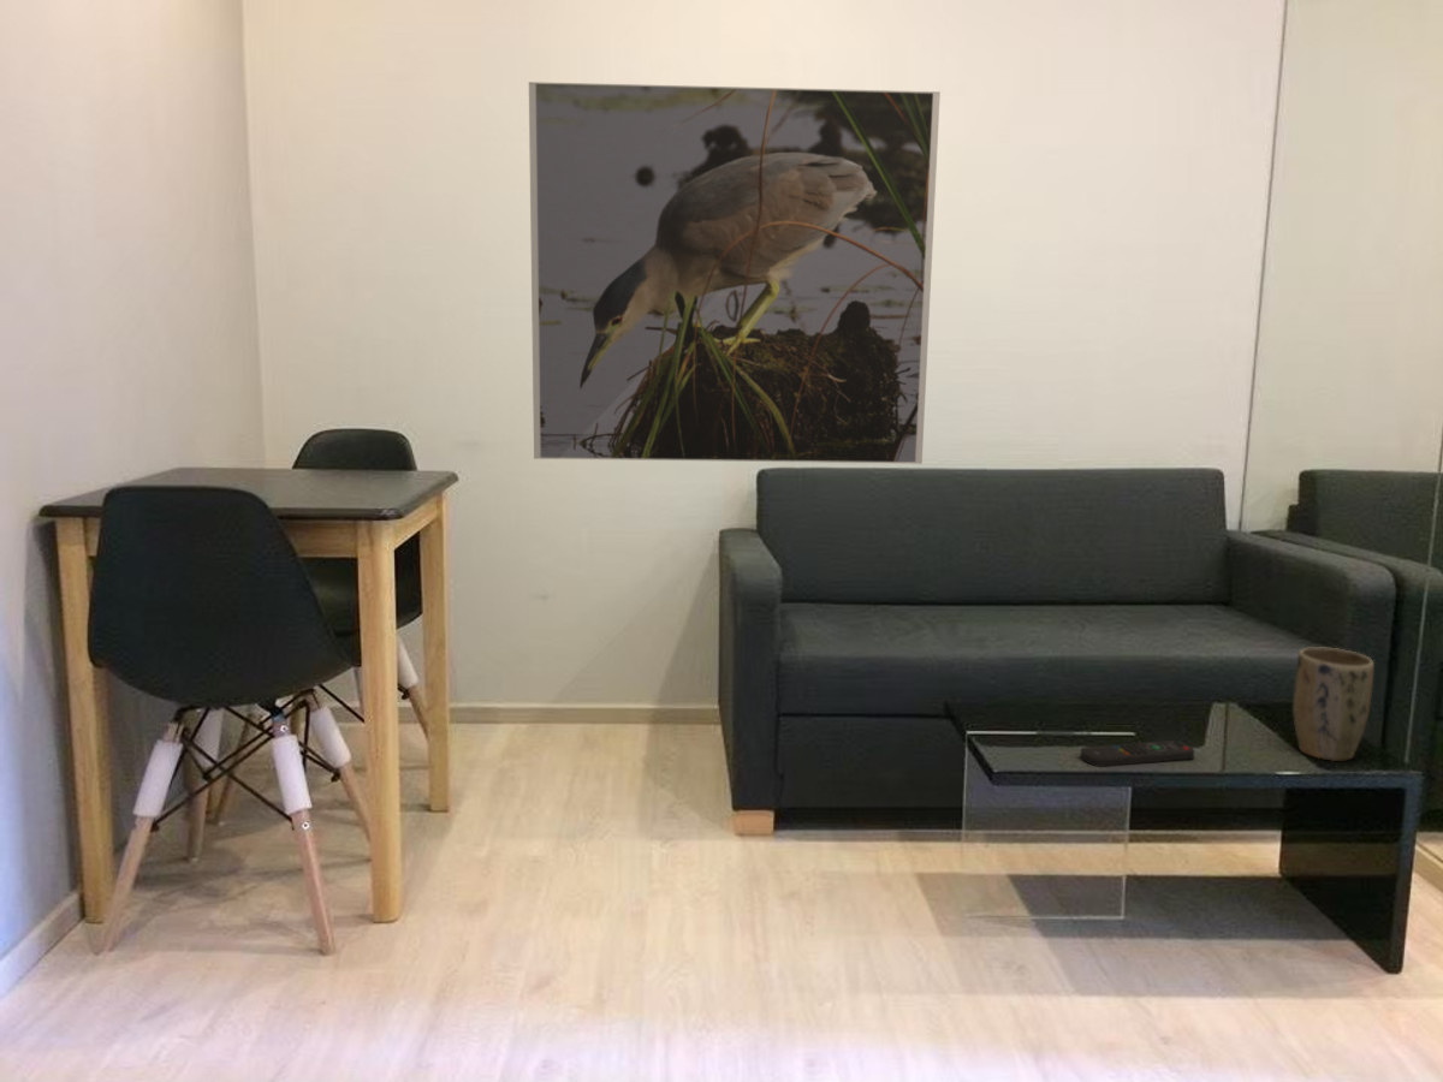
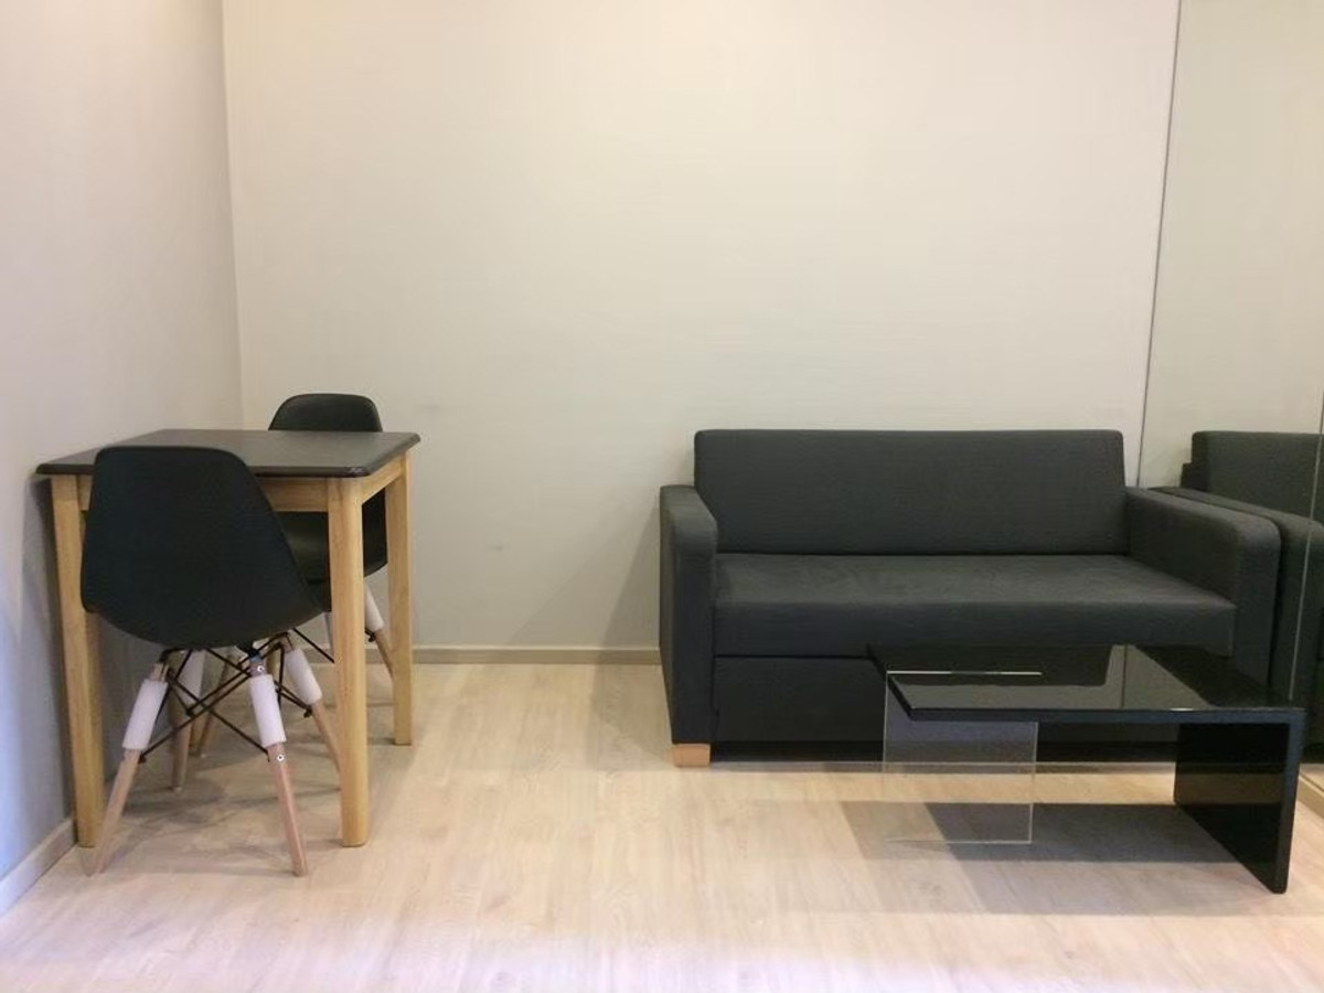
- remote control (1136, 753)
- plant pot (1330, 705)
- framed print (731, 279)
